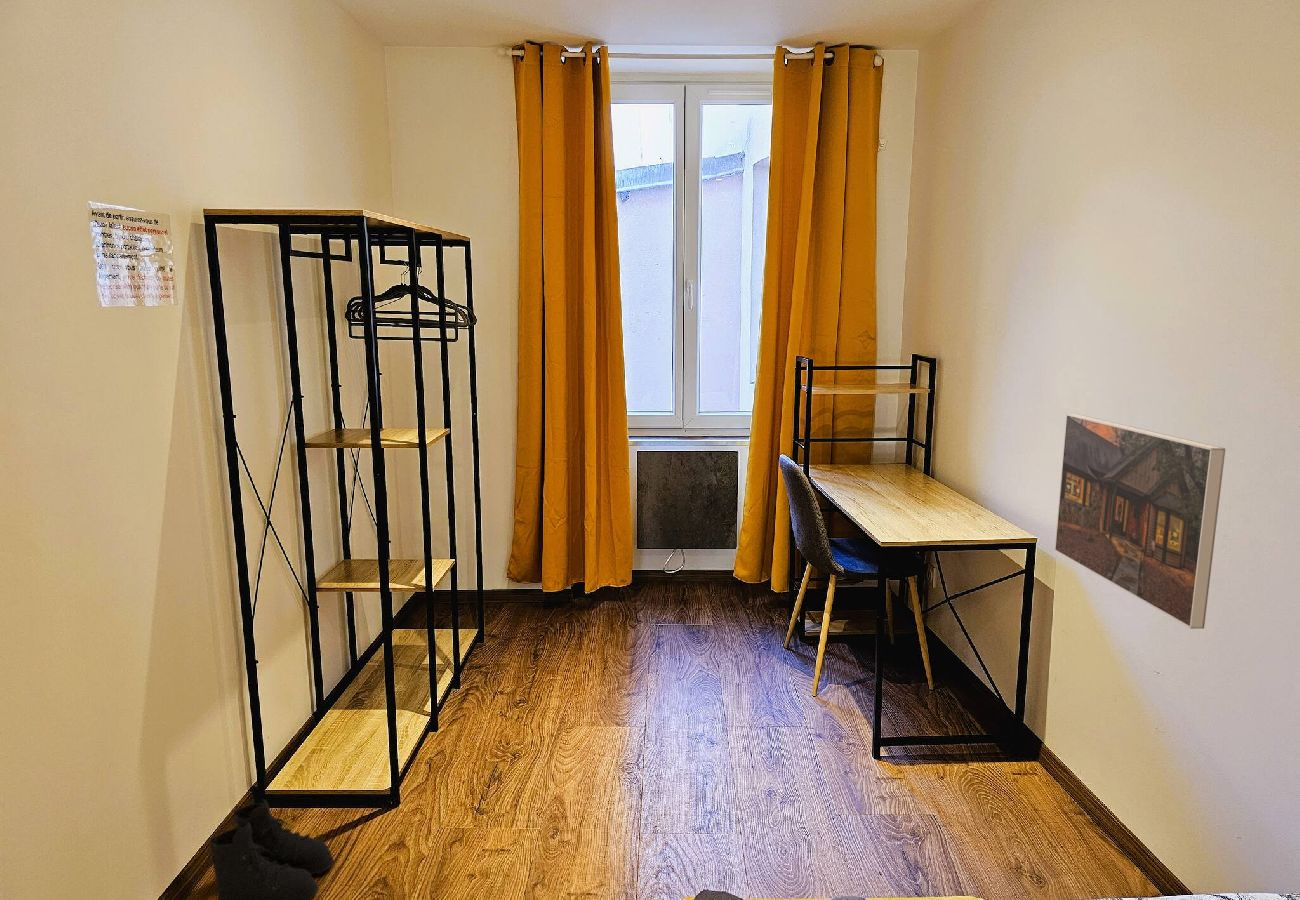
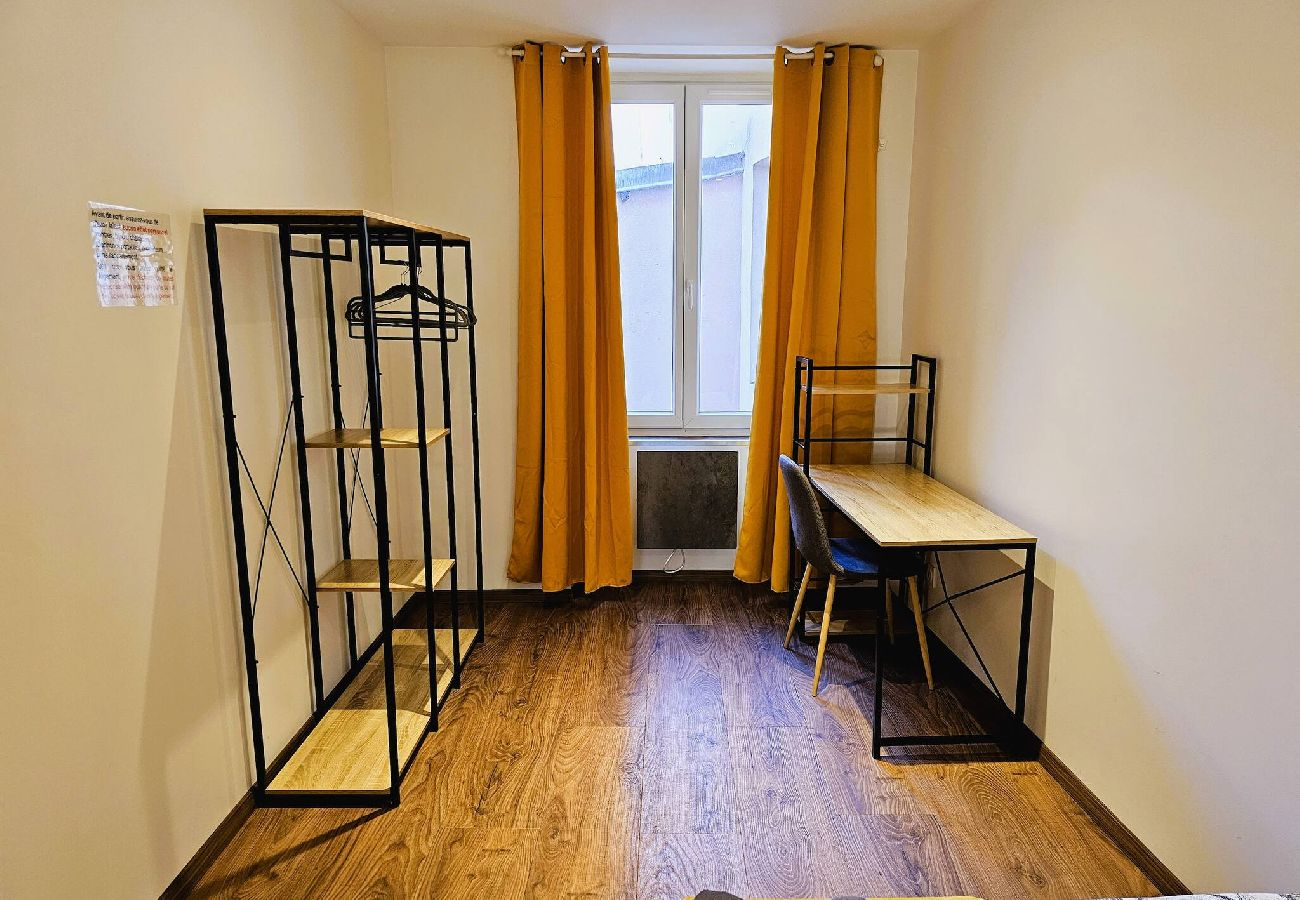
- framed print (1126, 507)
- boots (272, 847)
